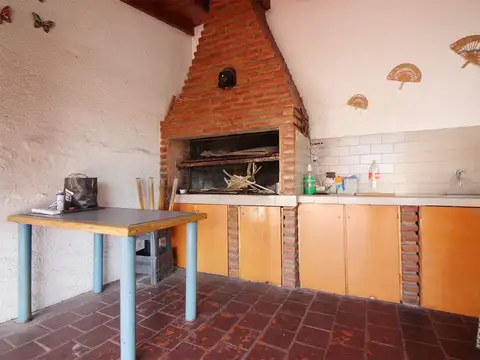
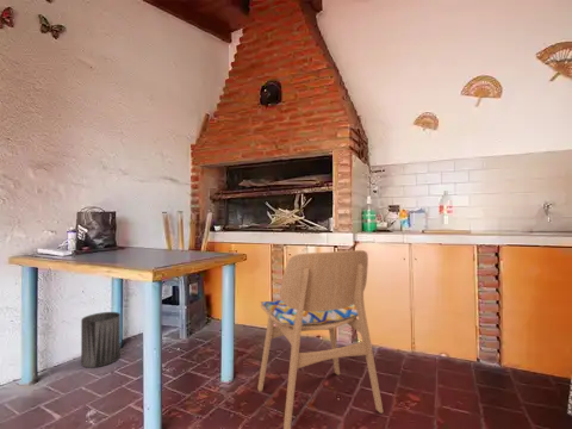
+ trash can (100, 337)
+ dining chair (315, 323)
